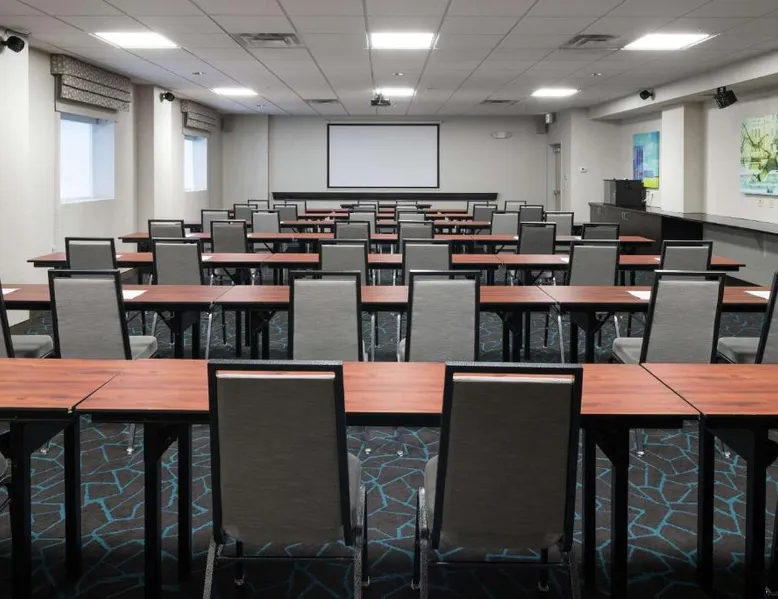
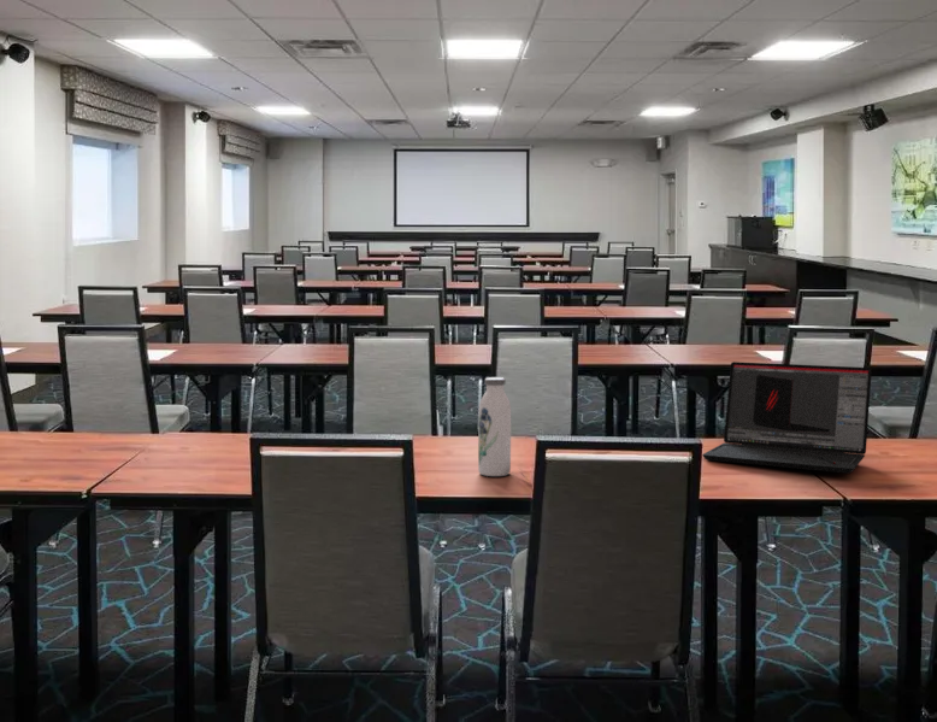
+ laptop (786, 413)
+ water bottle (494, 425)
